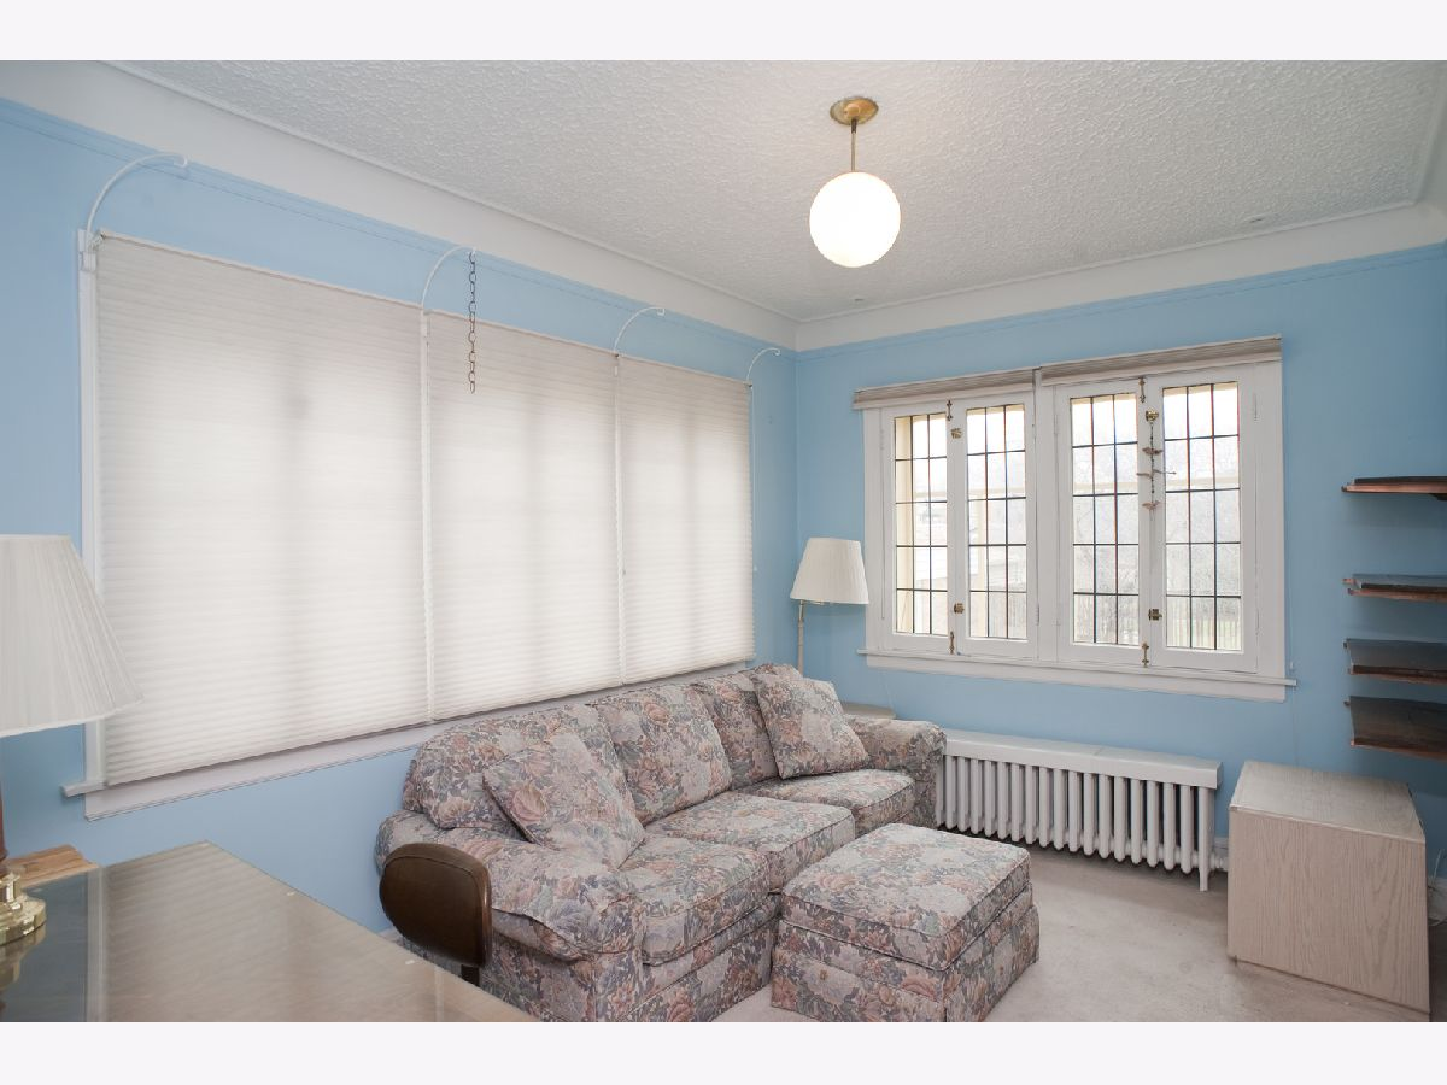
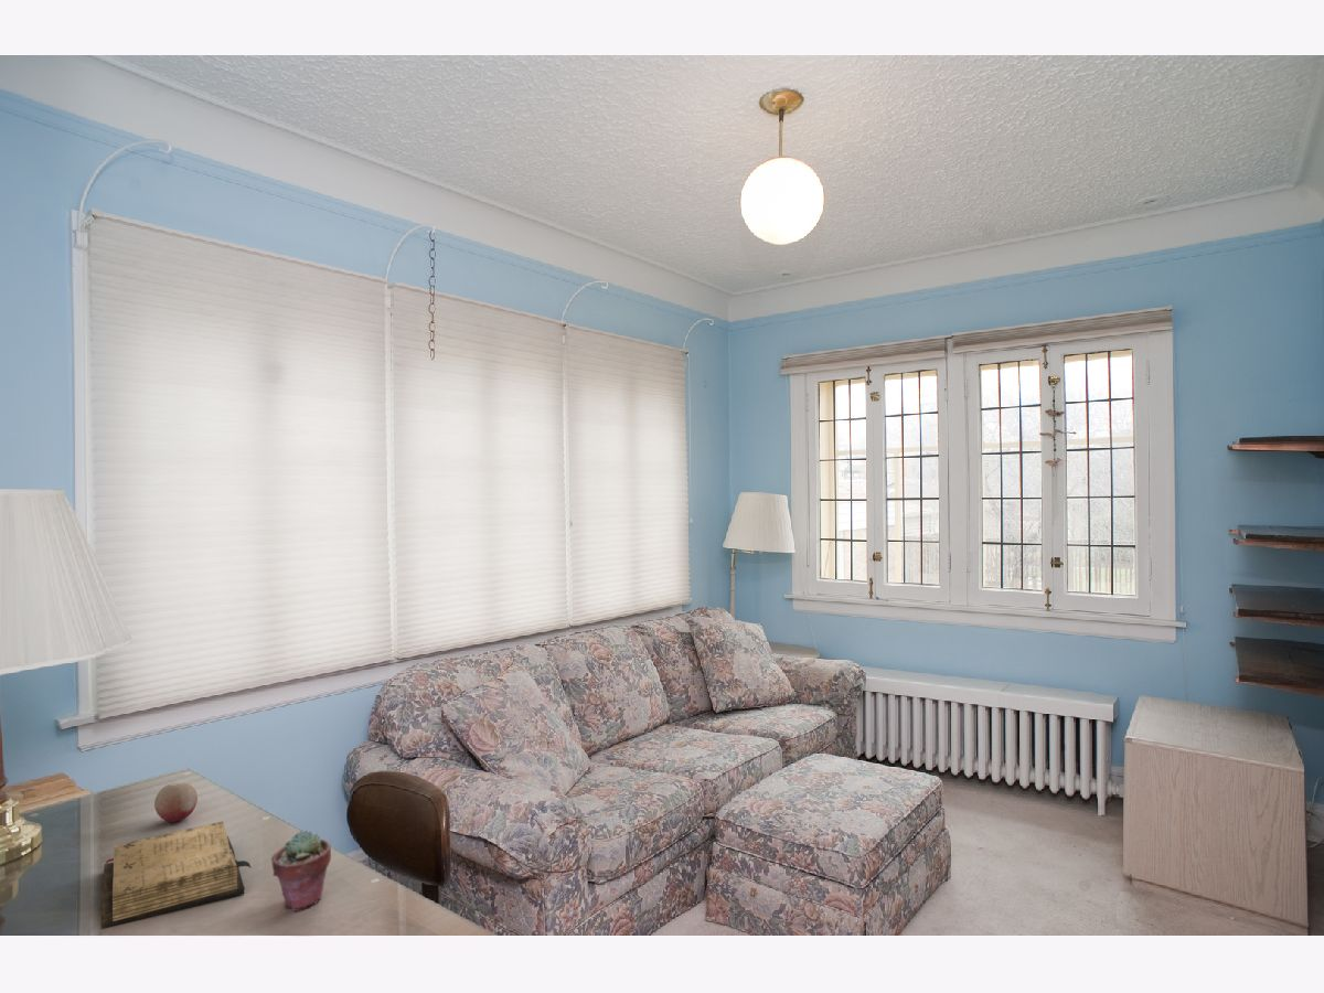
+ potted succulent (302, 865)
+ fruit (175, 801)
+ diary (177, 866)
